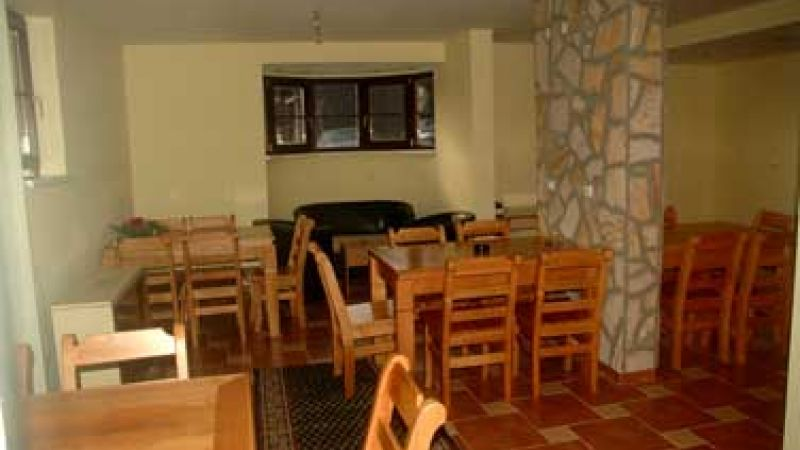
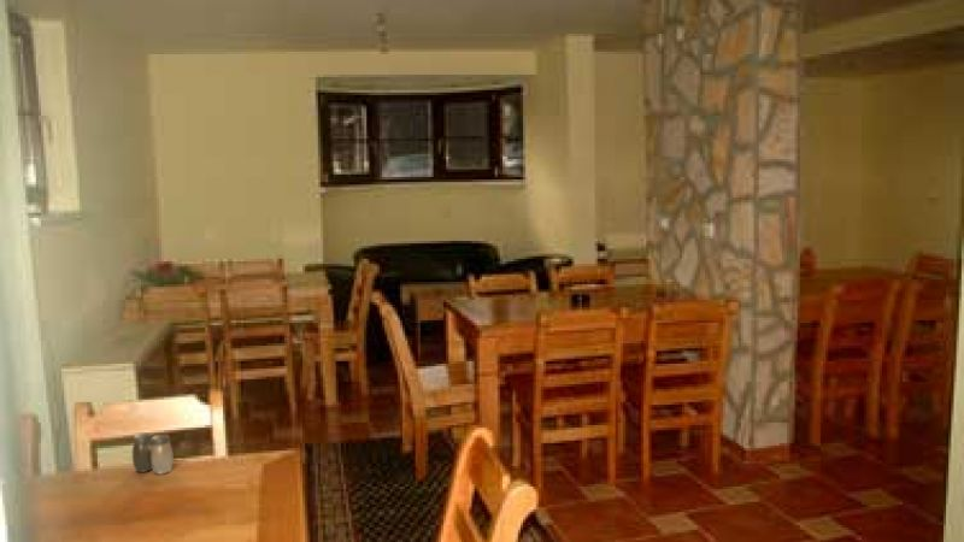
+ salt and pepper shaker (152, 452)
